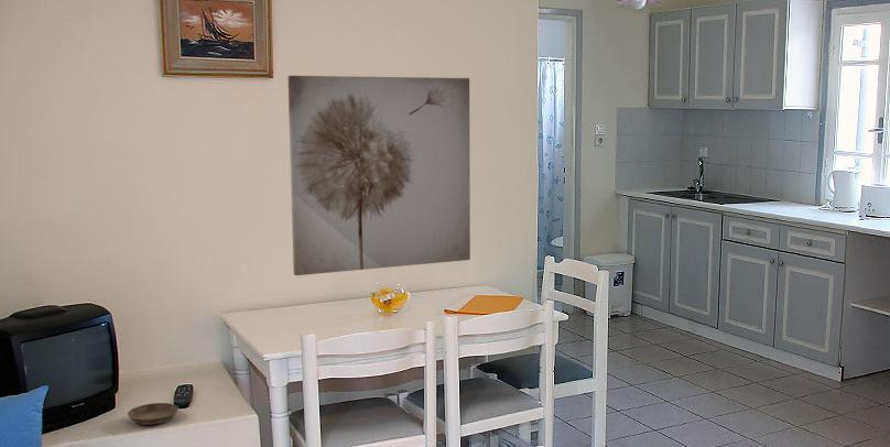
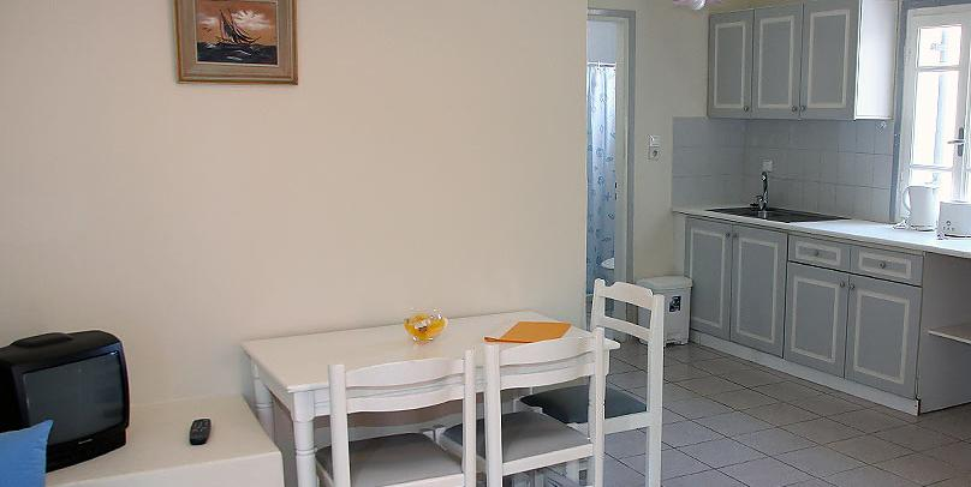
- wall art (384, 173)
- saucer (153, 414)
